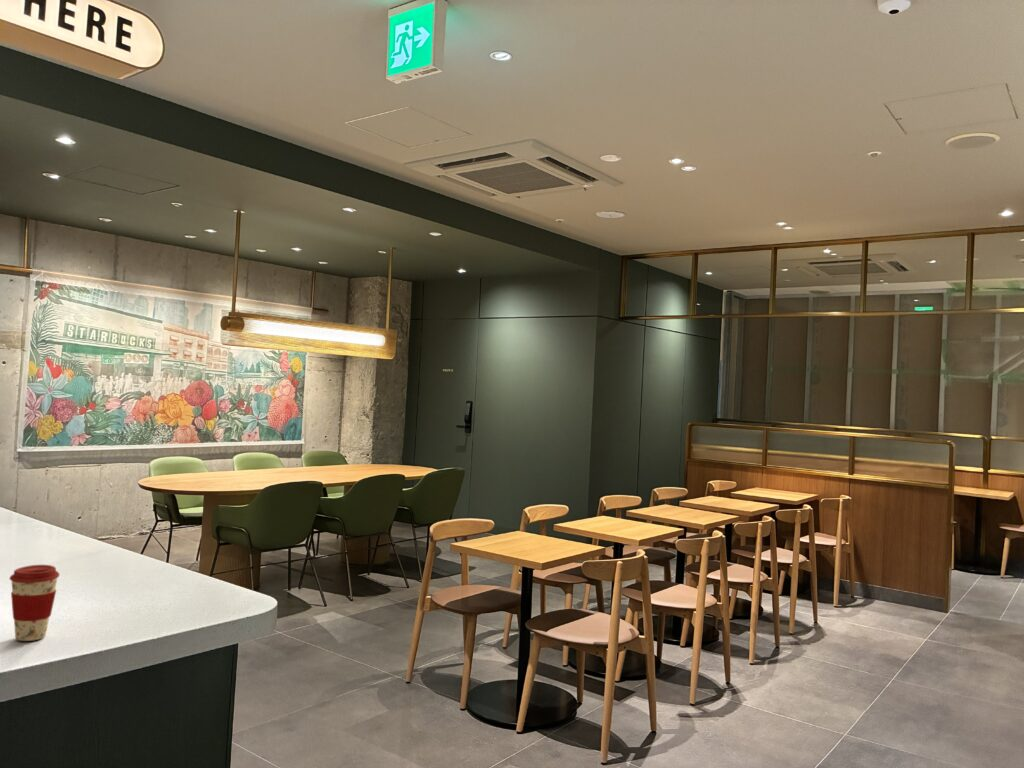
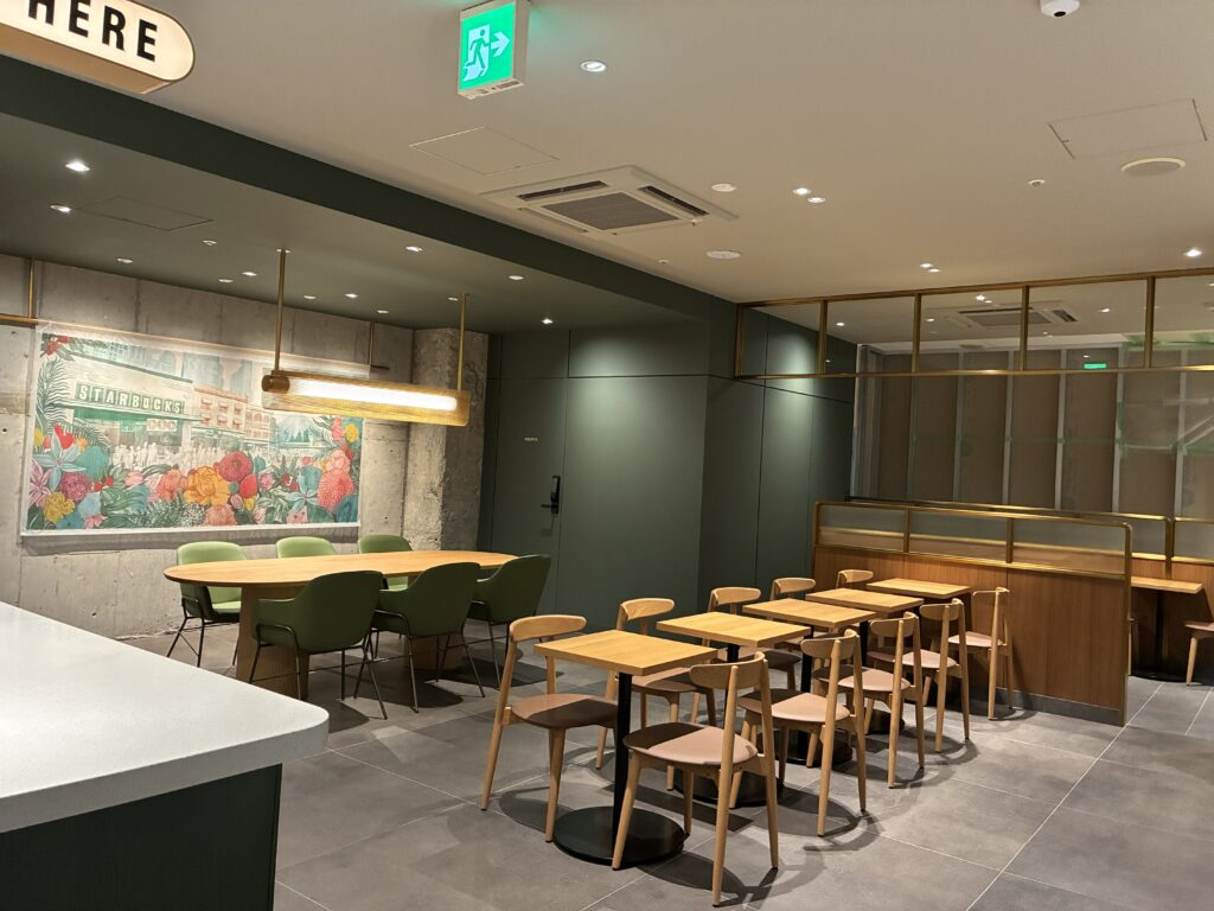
- coffee cup (32, 602)
